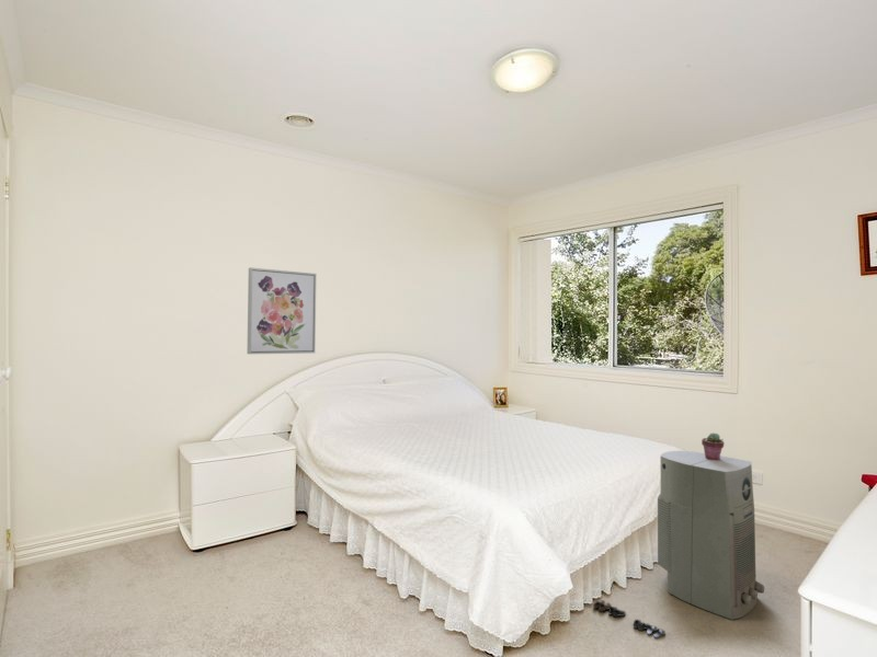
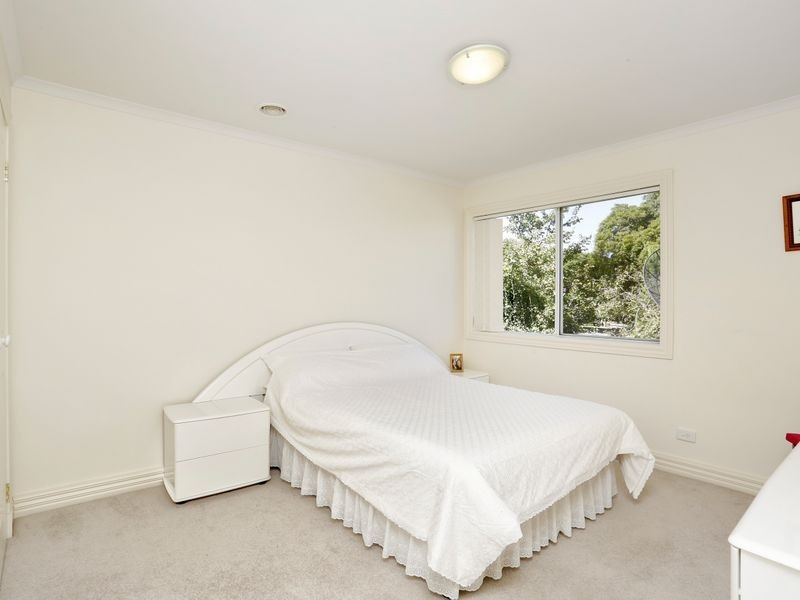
- potted succulent (713, 445)
- shoe (625, 613)
- air purifier (706, 526)
- wall art (283, 312)
